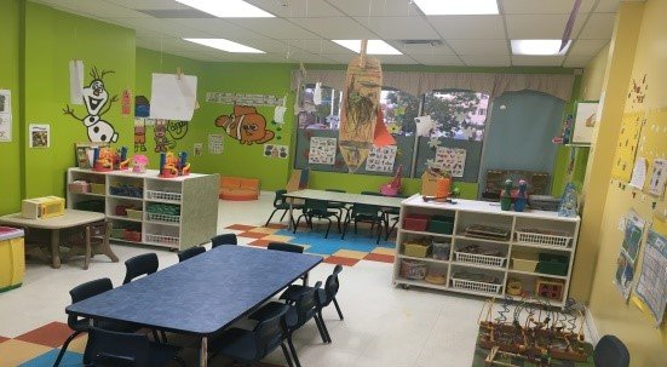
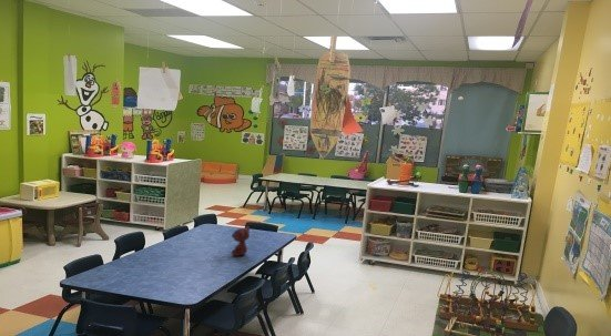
+ teddy bear (240, 241)
